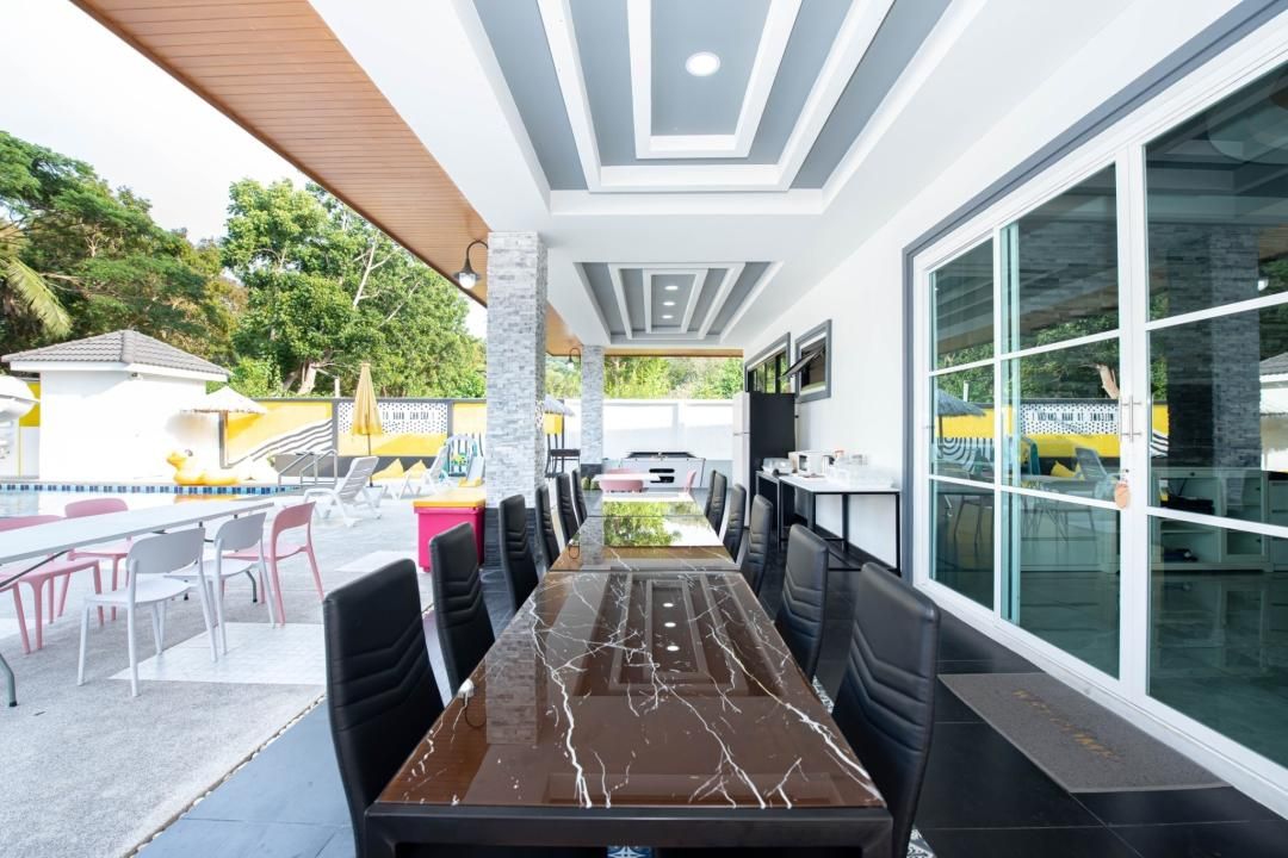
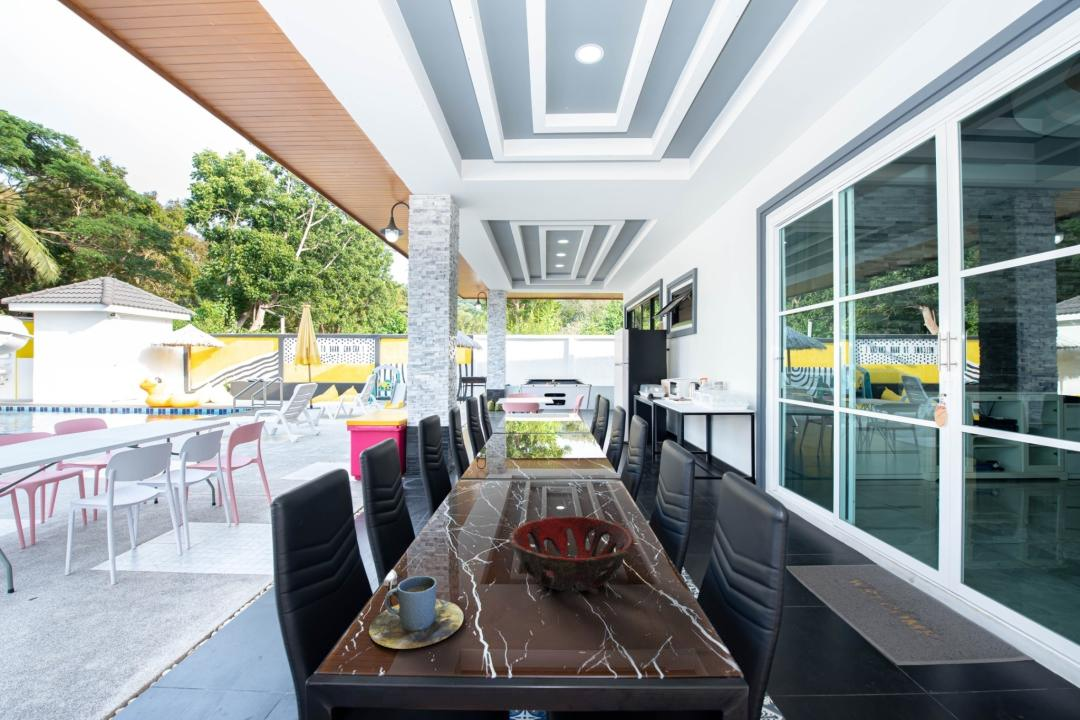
+ cup (417, 602)
+ decorative bowl (567, 553)
